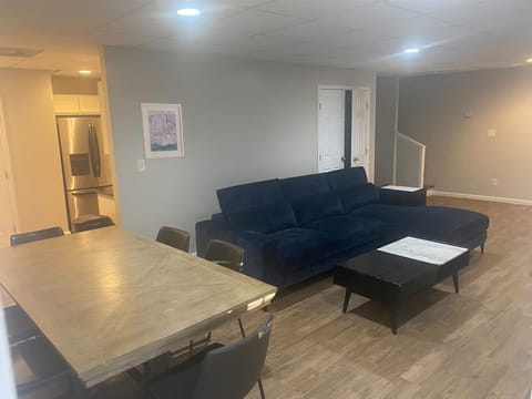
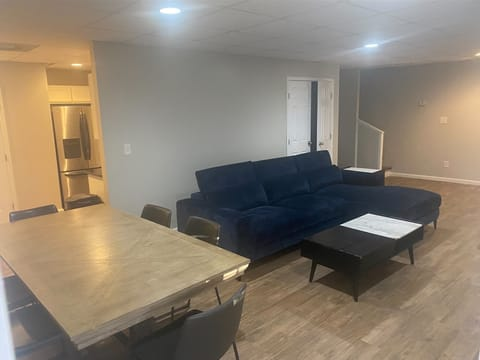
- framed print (163, 131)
